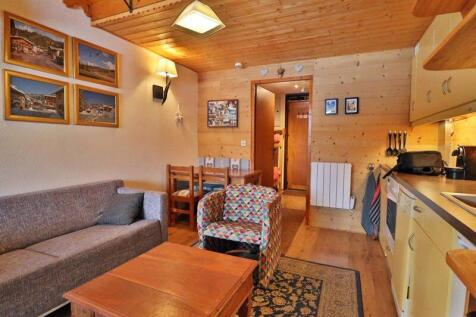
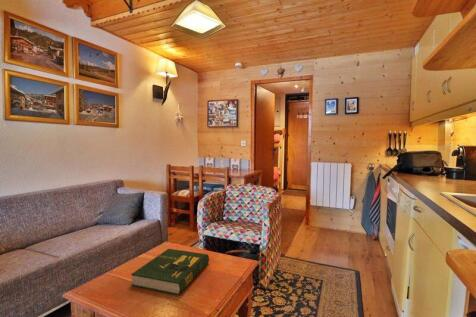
+ book (173, 268)
